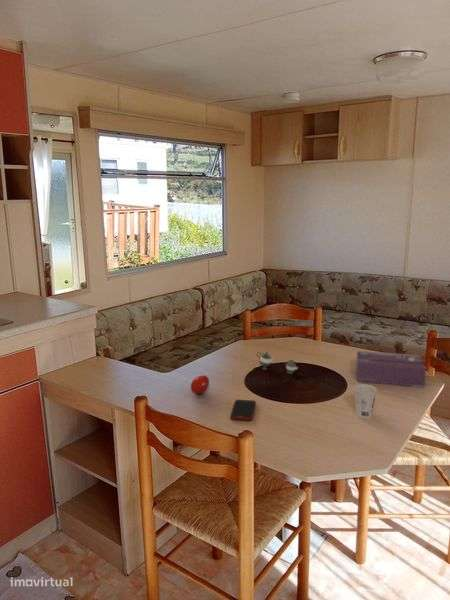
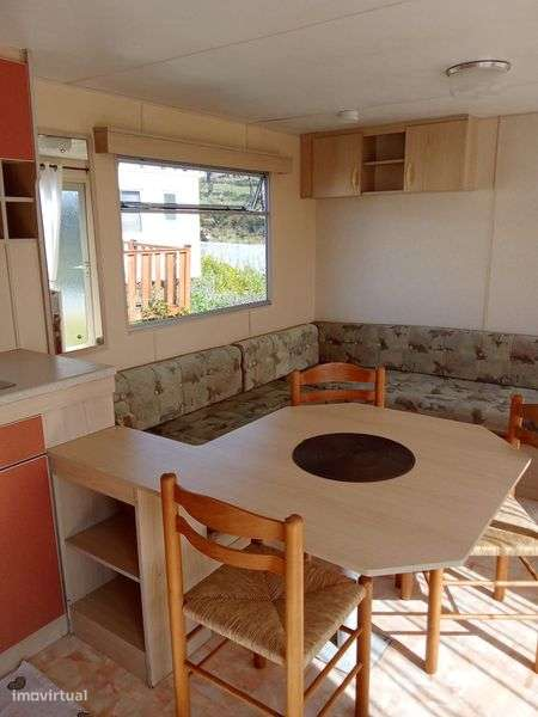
- cup (364, 401)
- fruit (200, 383)
- tissue box (389, 368)
- teapot (272, 361)
- cell phone (243, 409)
